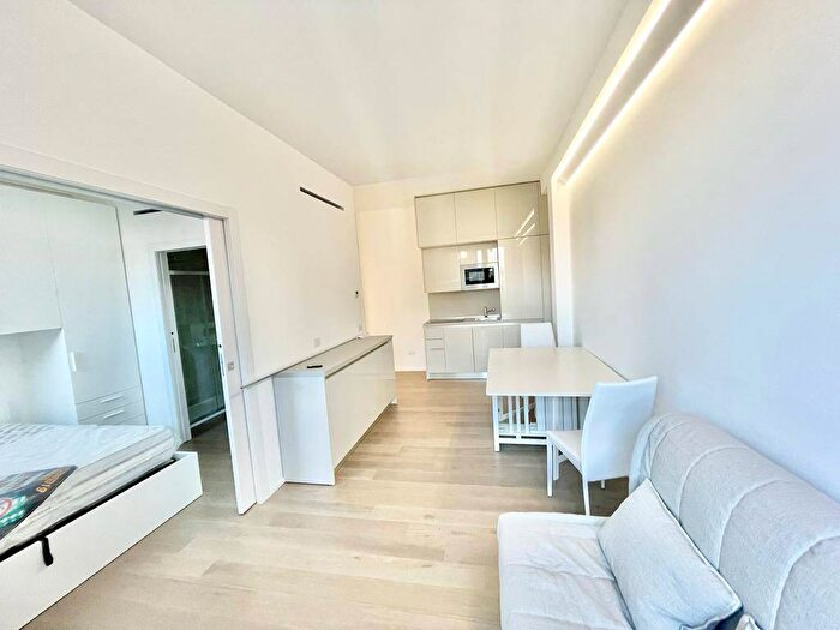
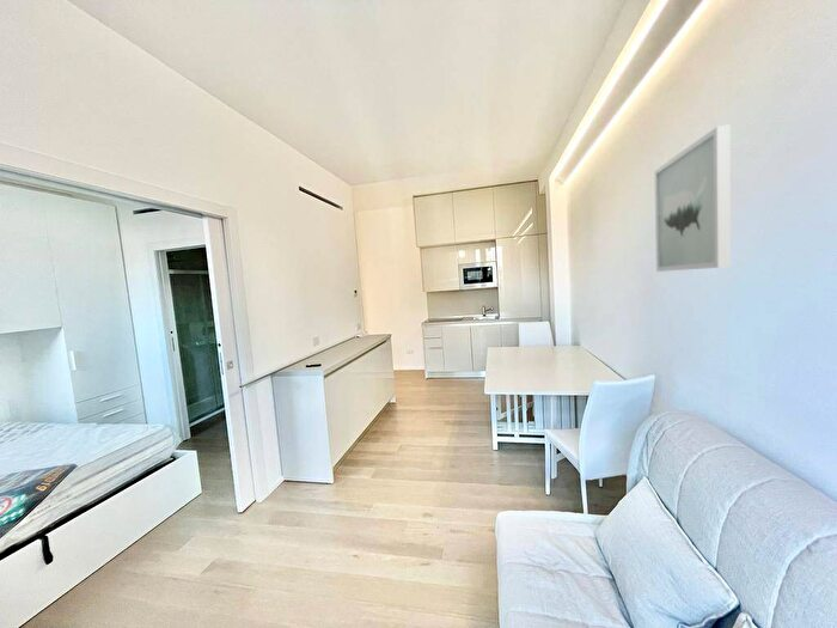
+ wall art (686, 211)
